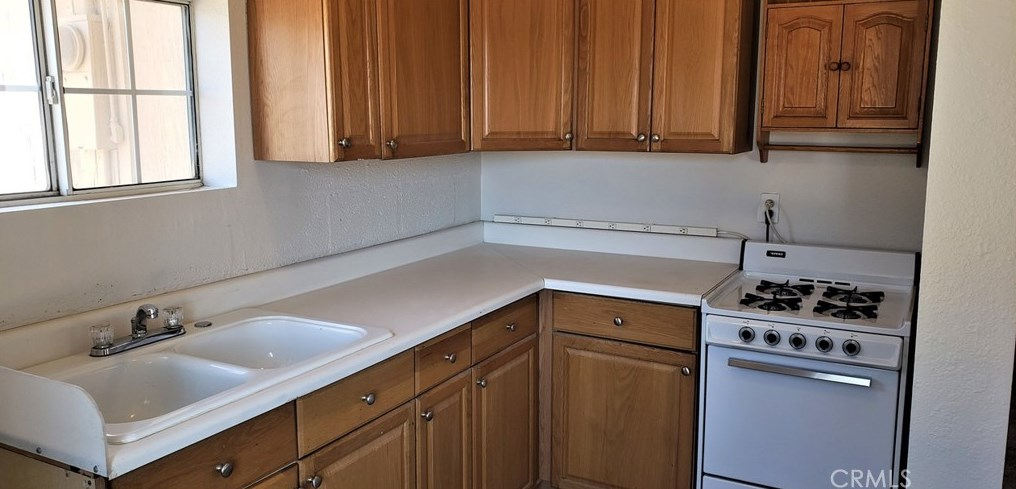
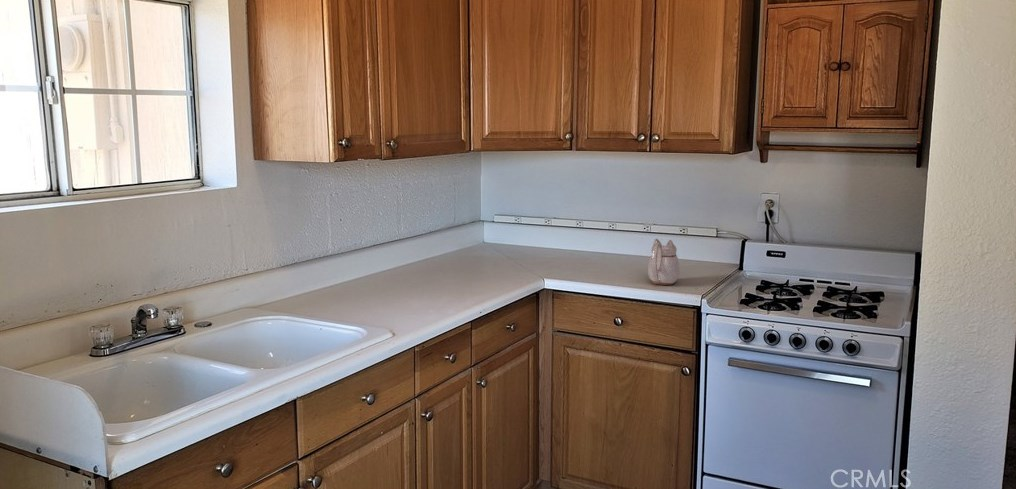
+ teapot (663, 261)
